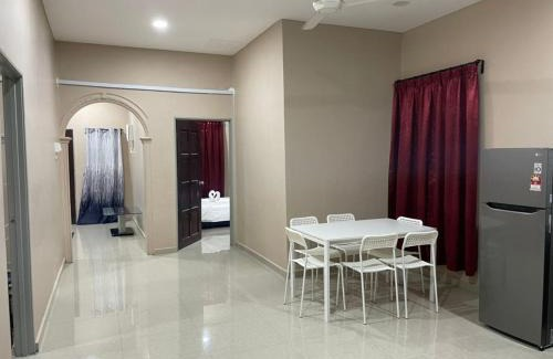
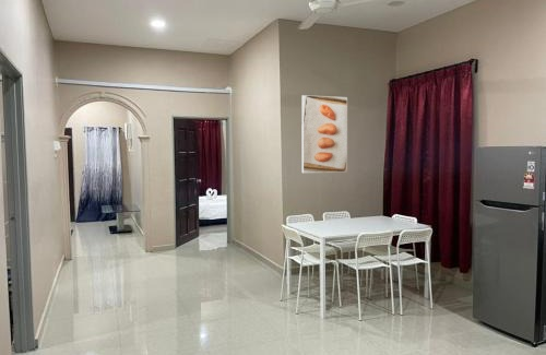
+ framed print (324, 134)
